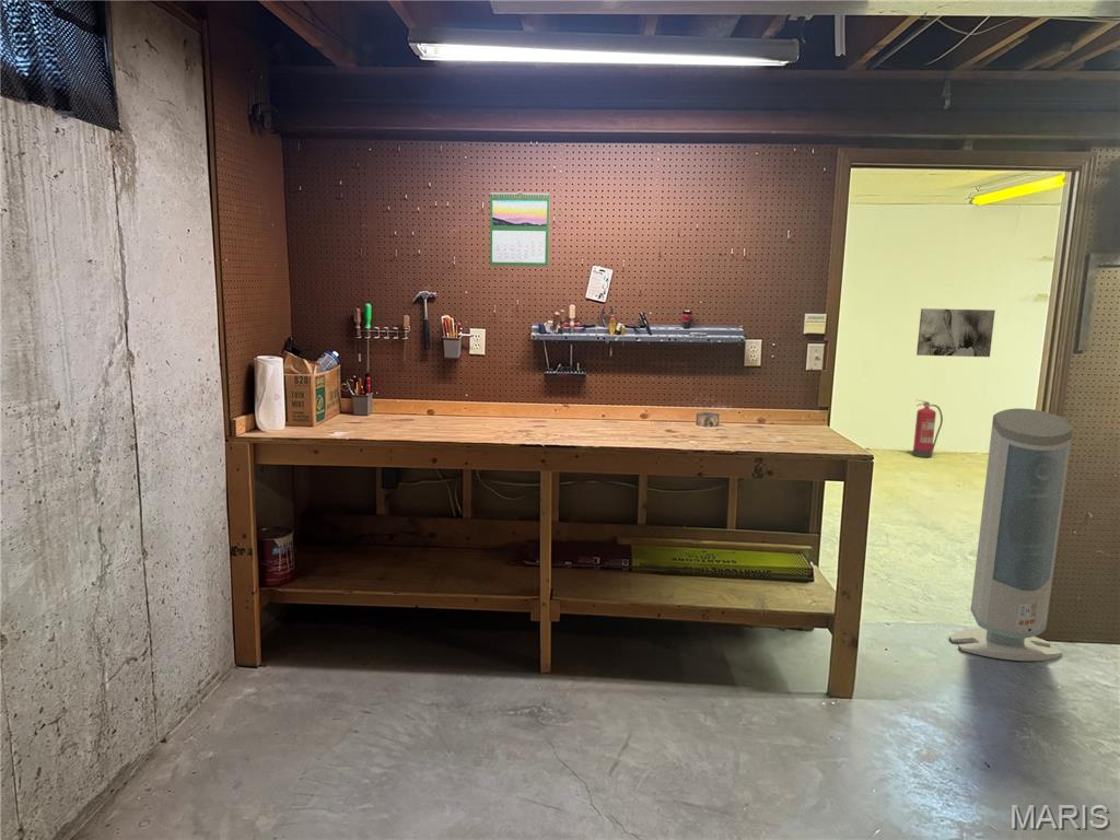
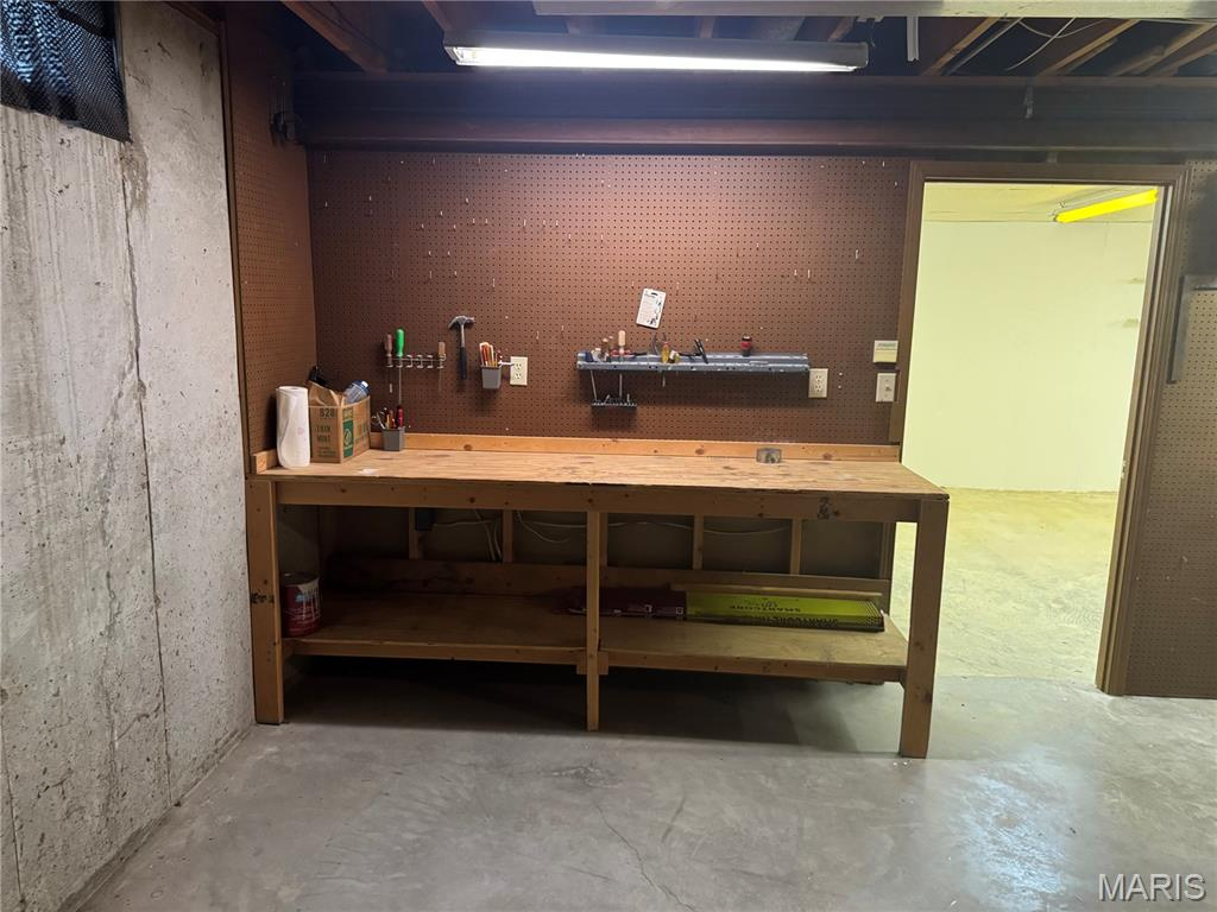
- fire extinguisher (926, 428)
- calendar (518, 229)
- air purifier (1017, 532)
- wall art (955, 332)
